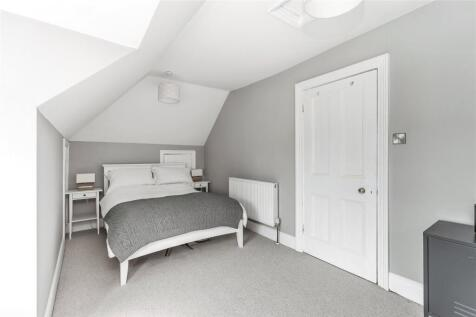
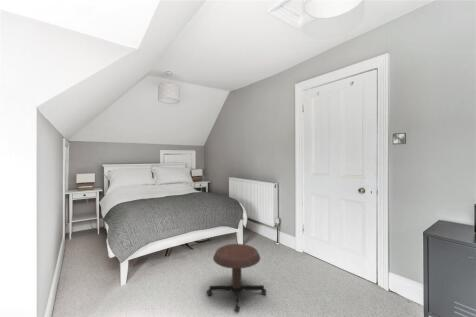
+ stool (236, 272)
